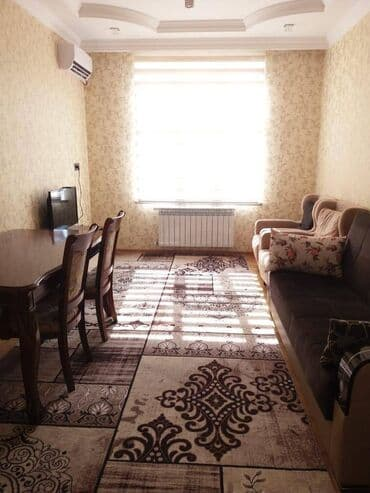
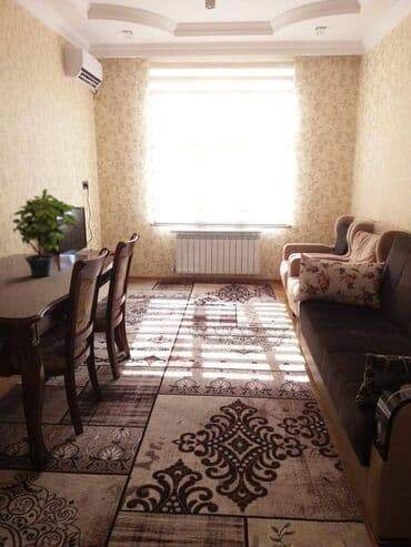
+ potted plant (42, 233)
